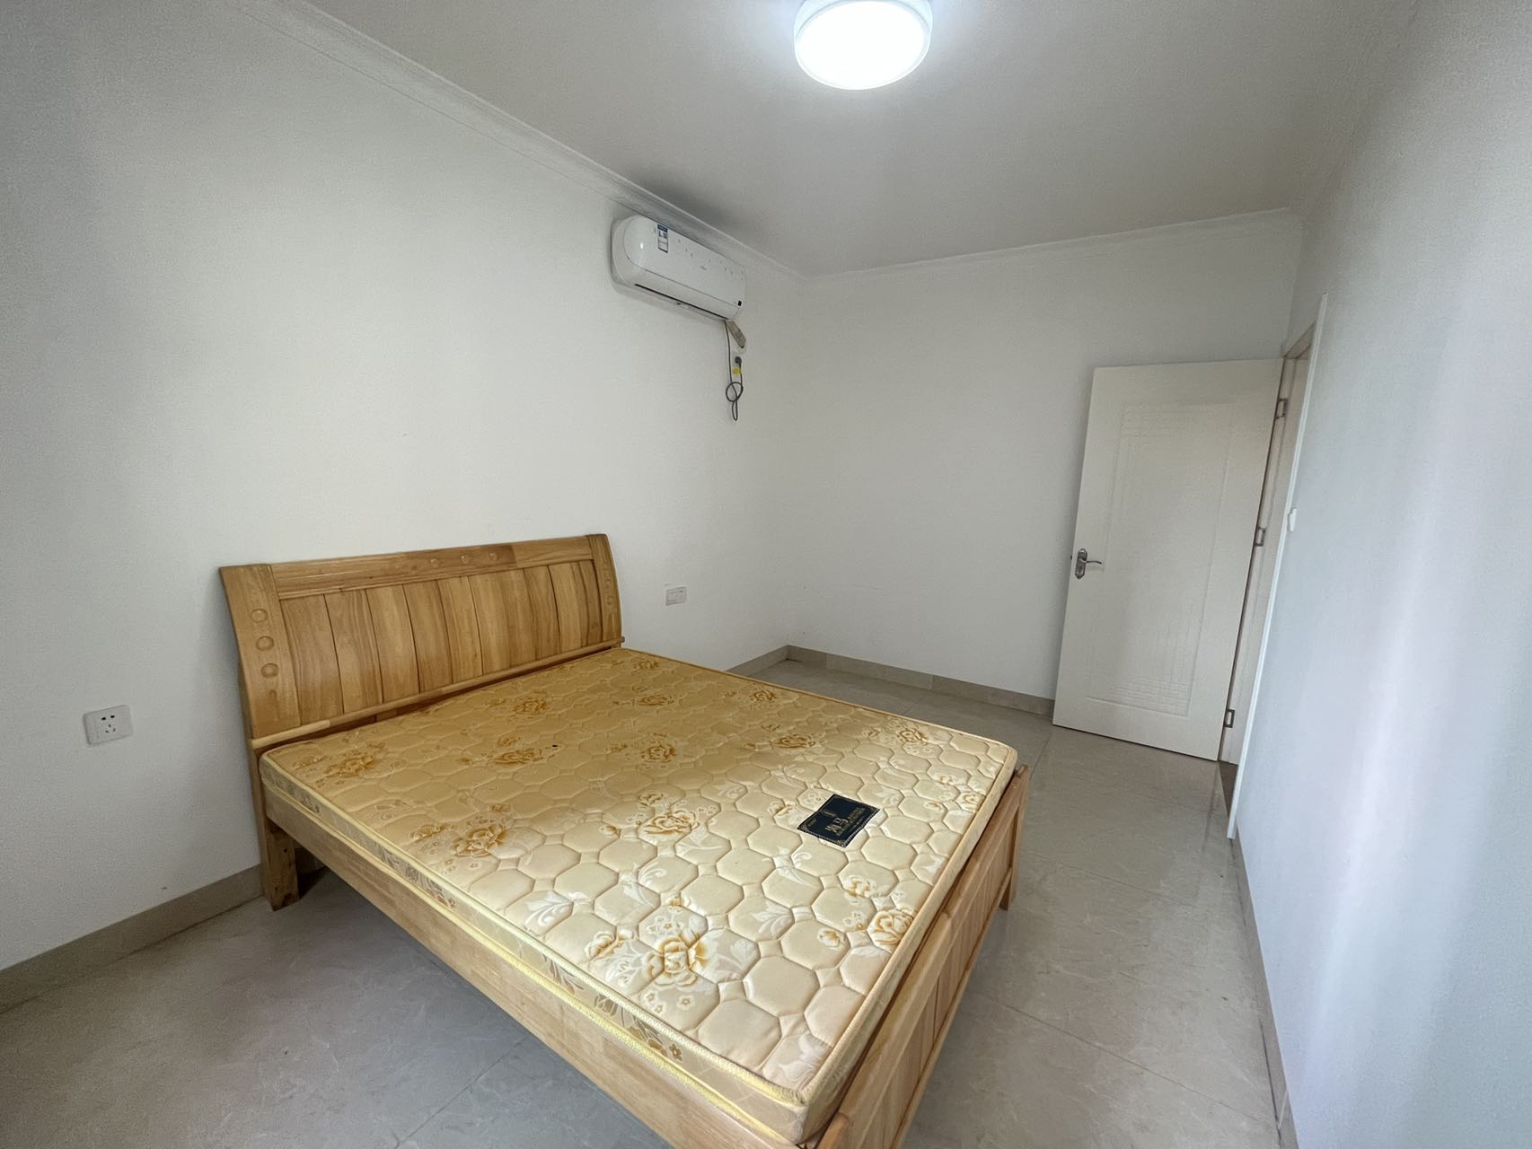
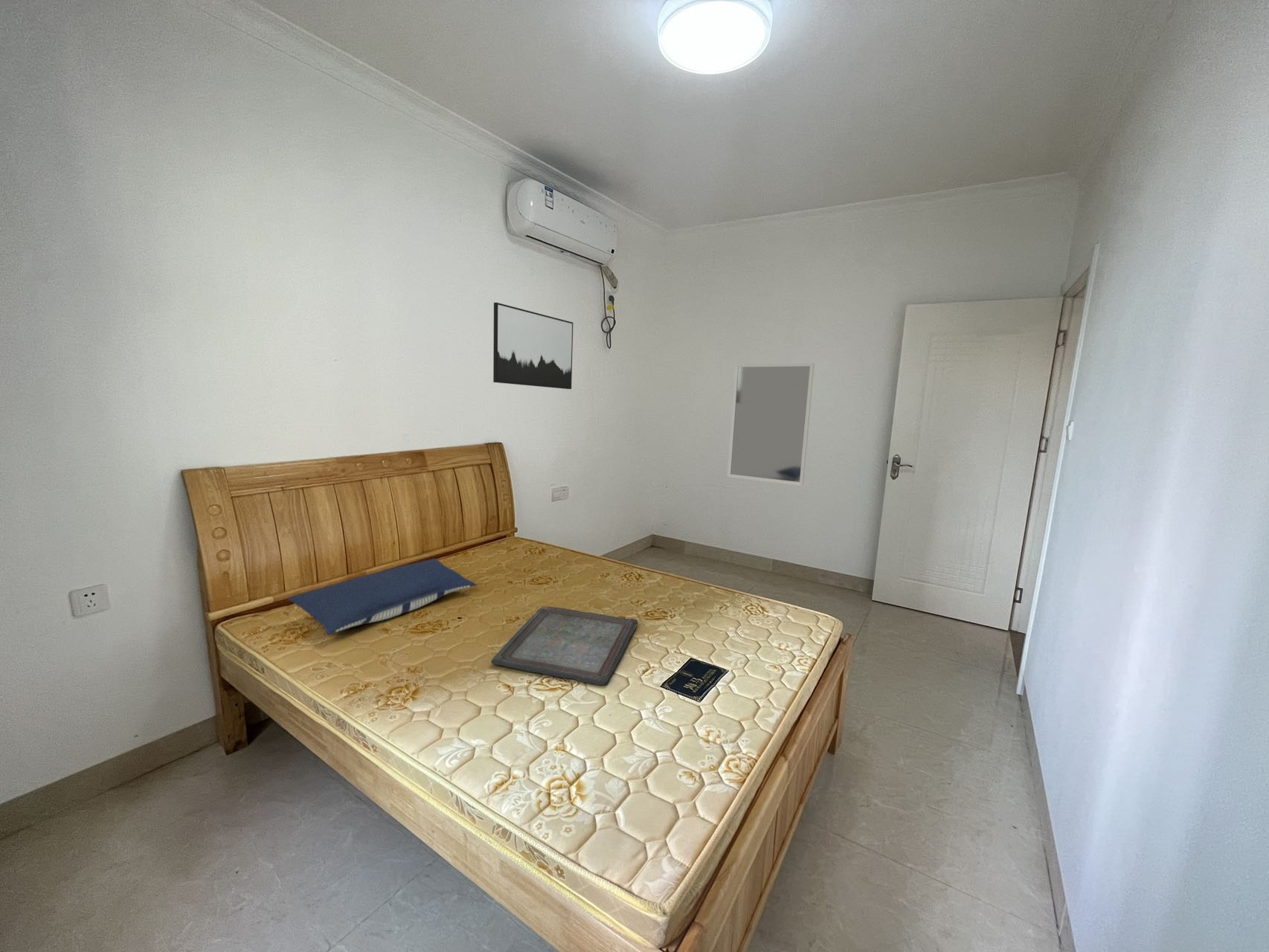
+ home mirror (768, 423)
+ pillow (390, 591)
+ wall art (536, 350)
+ serving tray (569, 639)
